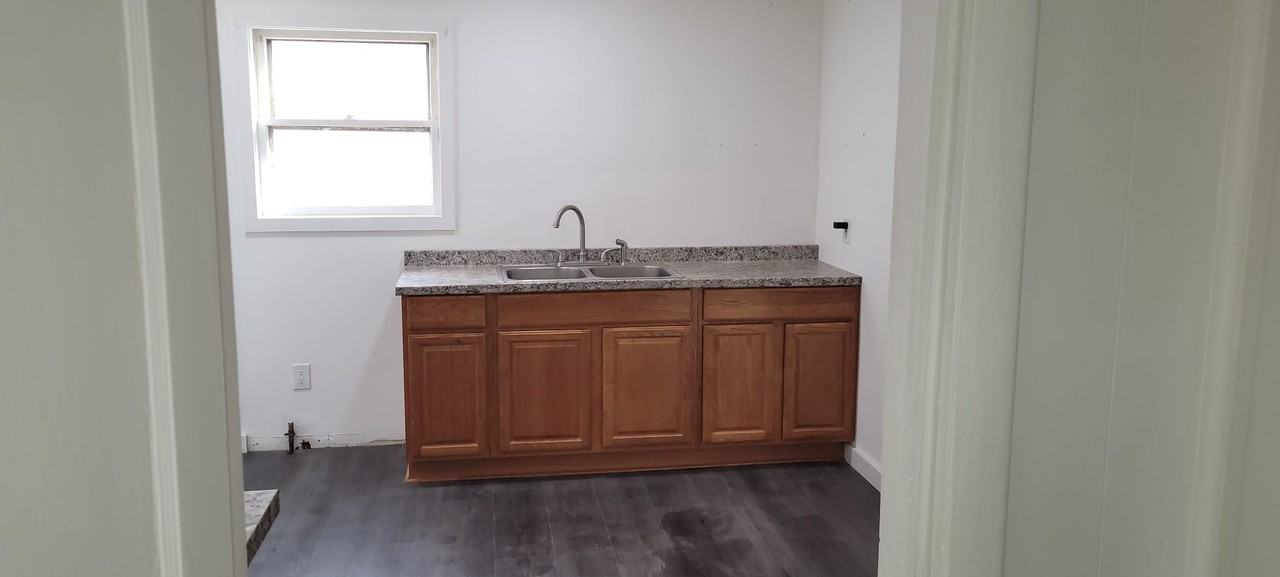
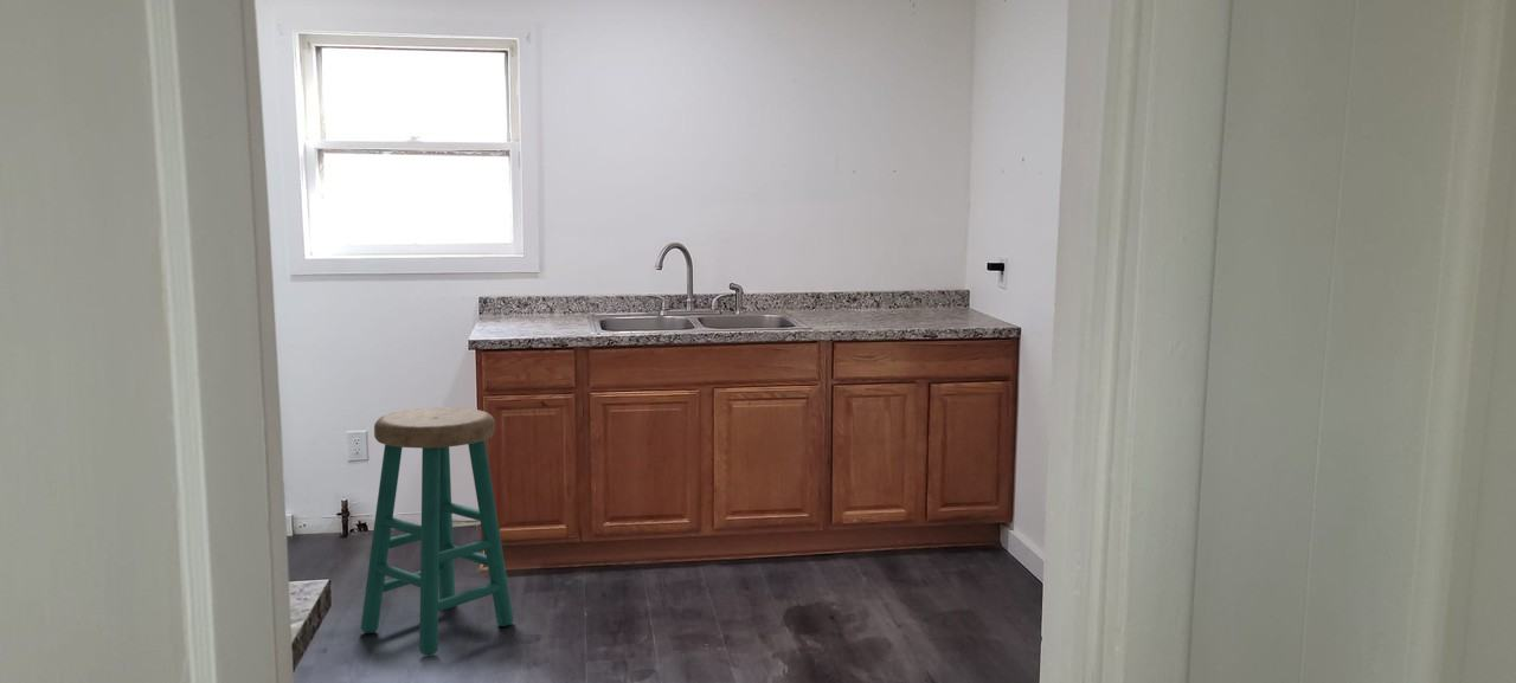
+ stool (437, 523)
